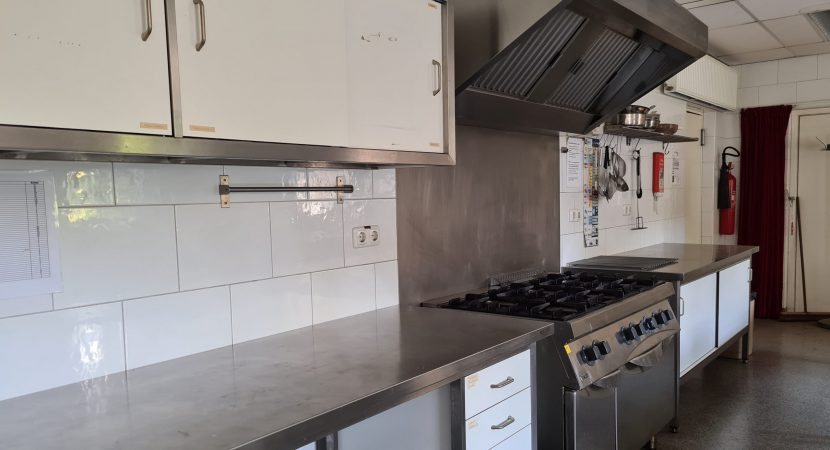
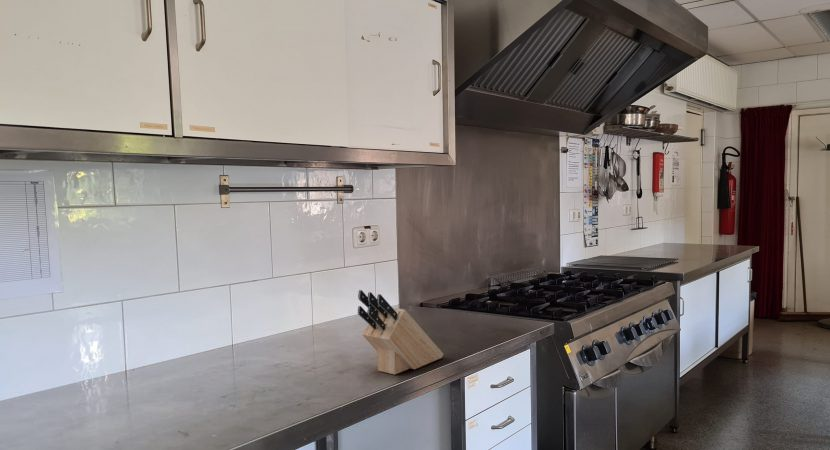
+ knife block (399, 326)
